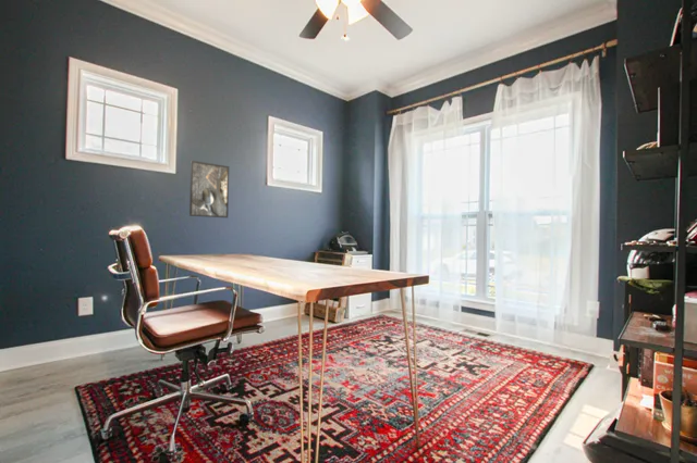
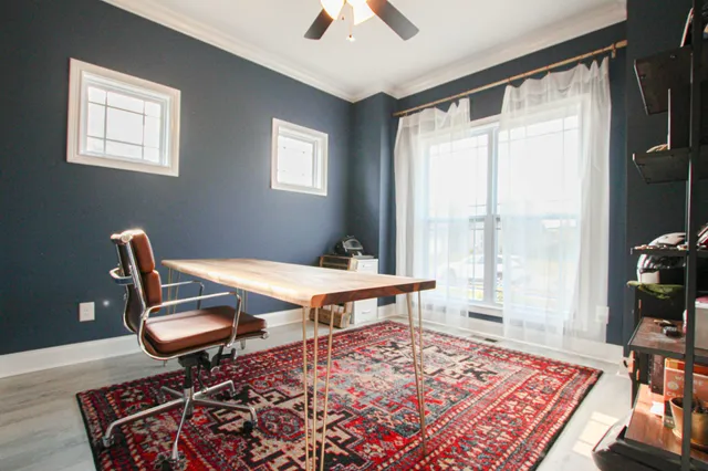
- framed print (209, 190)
